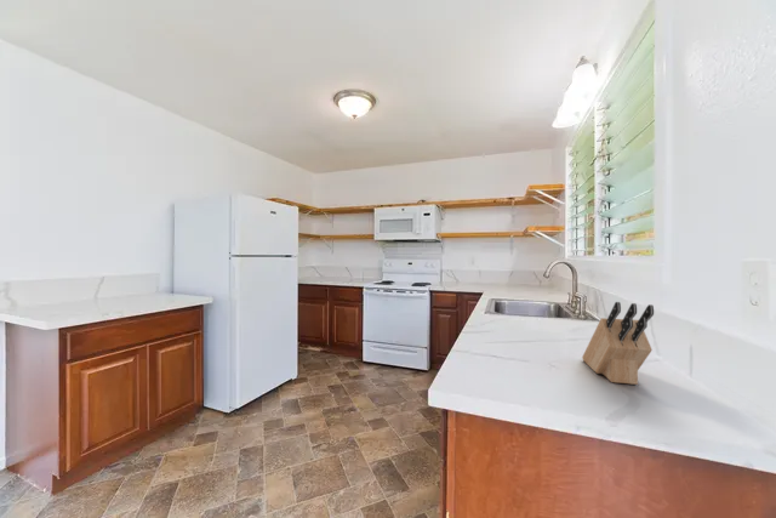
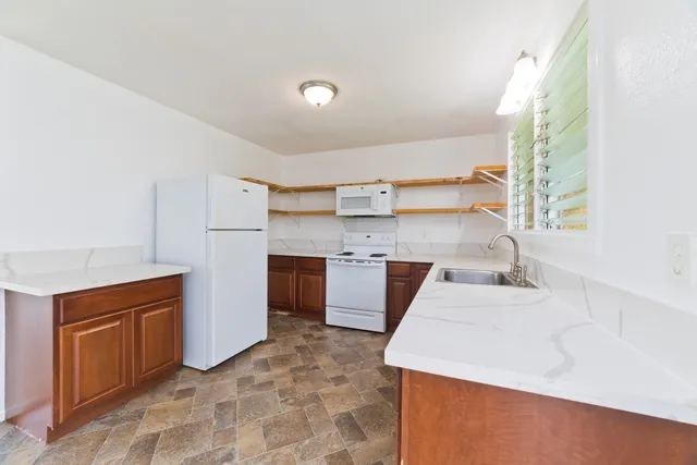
- knife block (615, 336)
